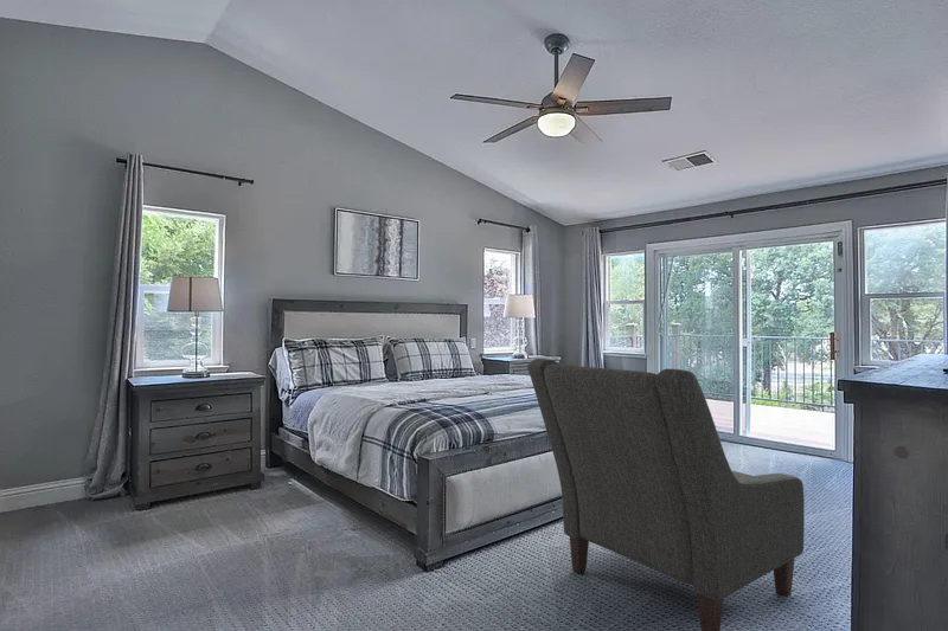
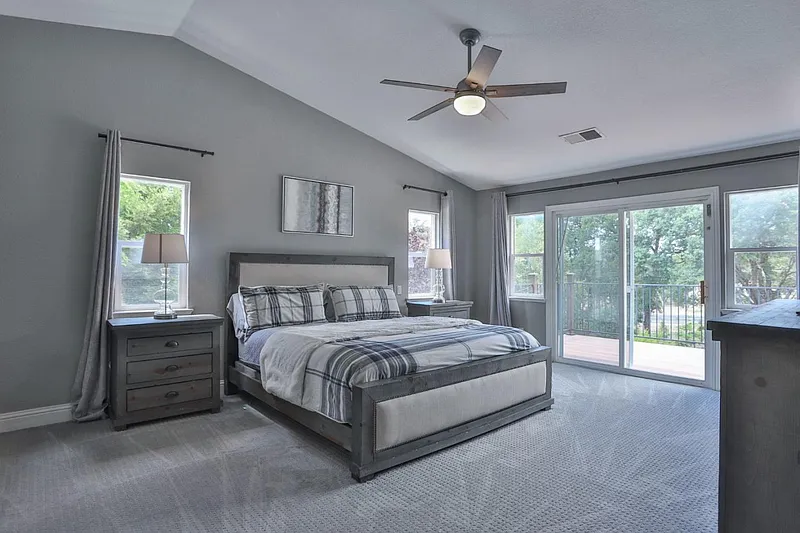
- chair (662, 474)
